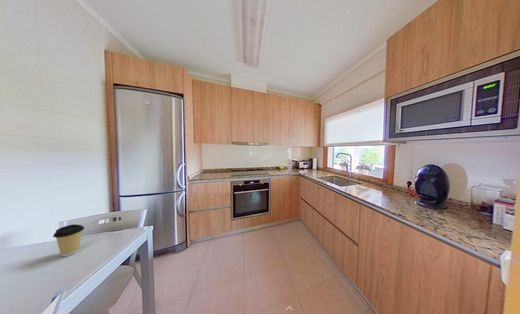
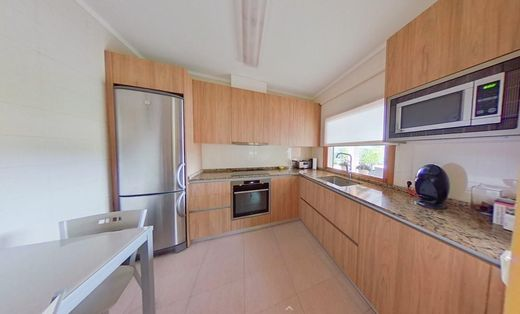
- coffee cup (69, 240)
